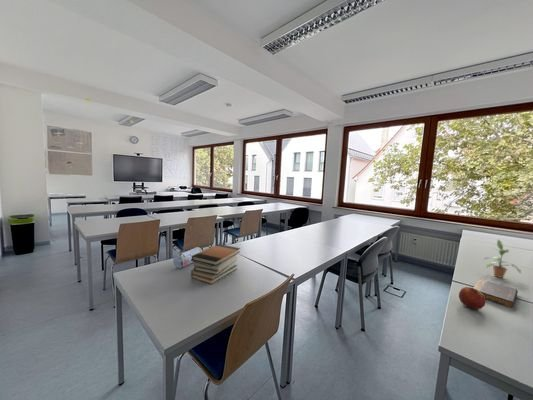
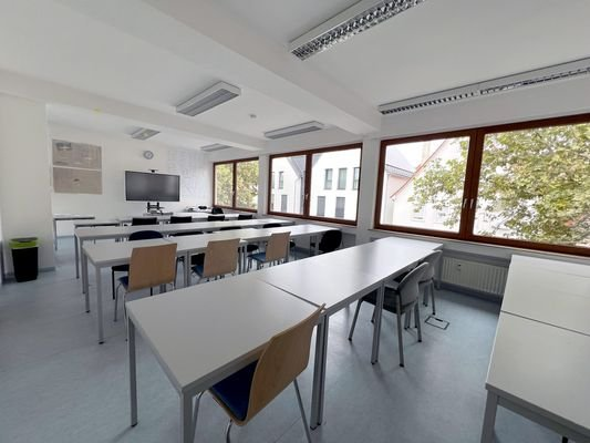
- book (494, 291)
- book stack (216, 262)
- pencil case (188, 256)
- apple (471, 297)
- potted plant (501, 258)
